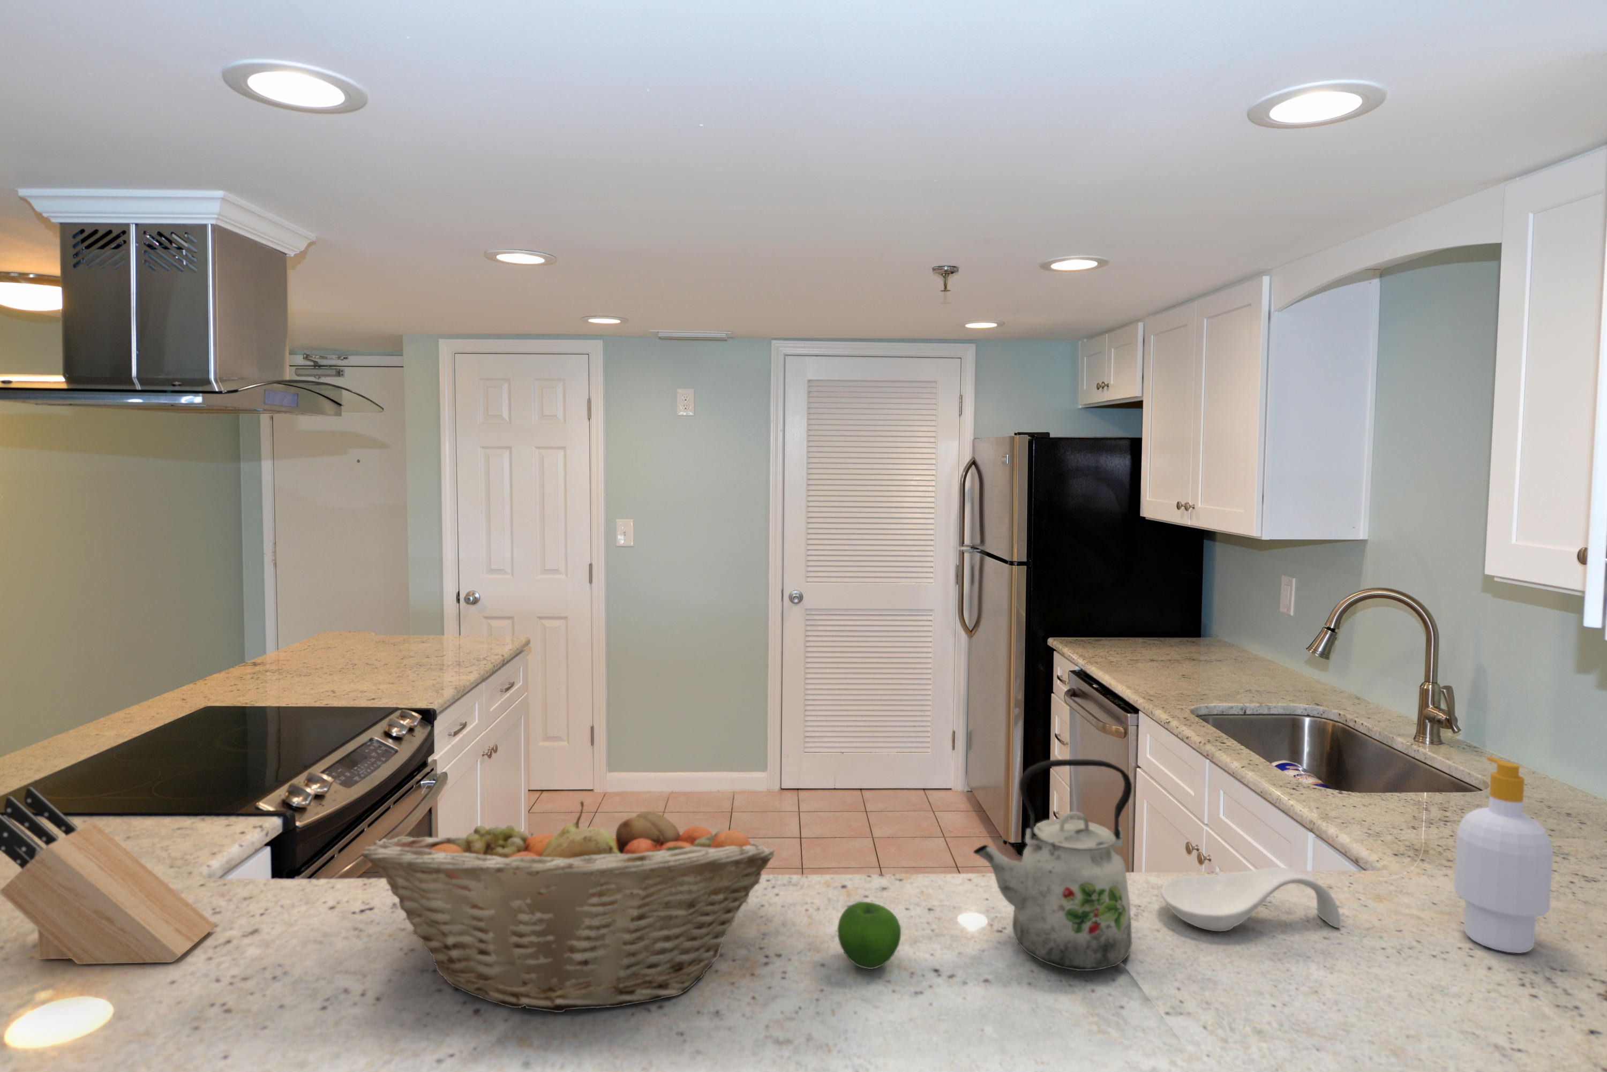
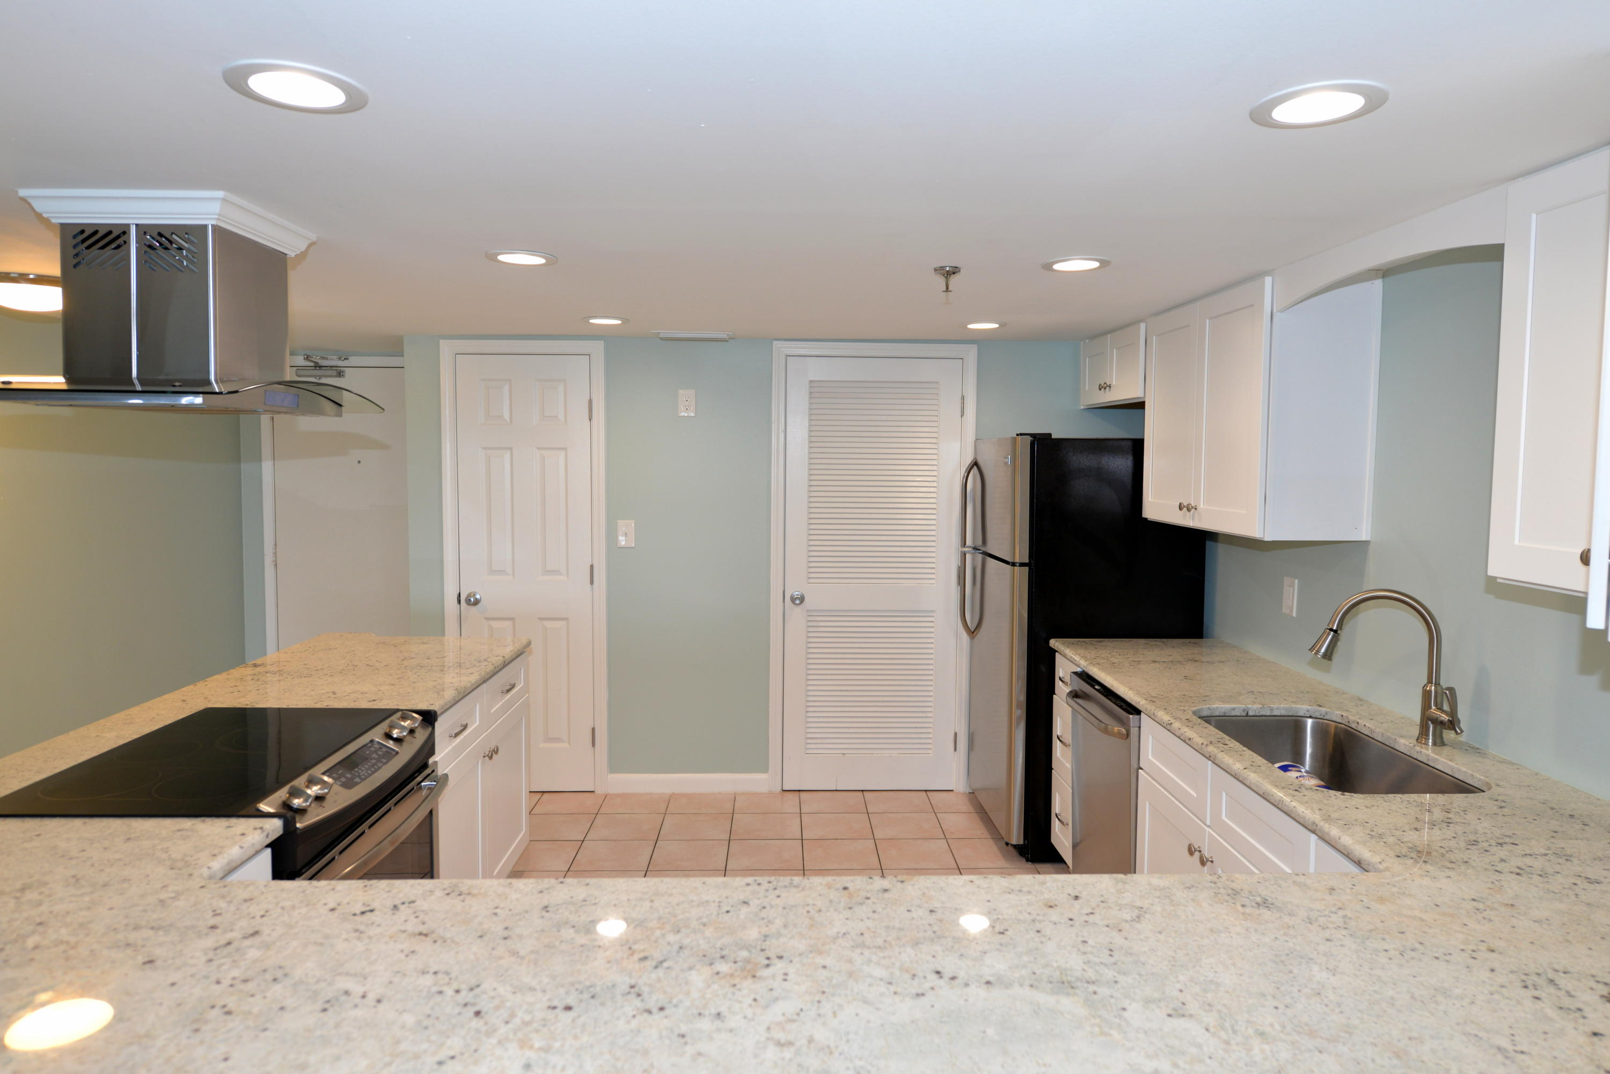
- soap bottle (1503, 853)
- kettle (1052, 857)
- fruit basket (574, 879)
- knife block (96, 871)
- apple (869, 937)
- spoon rest (1249, 896)
